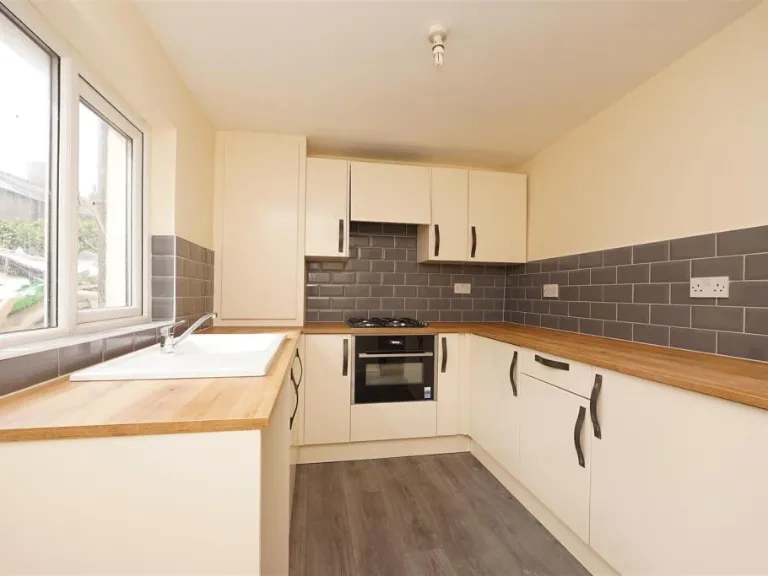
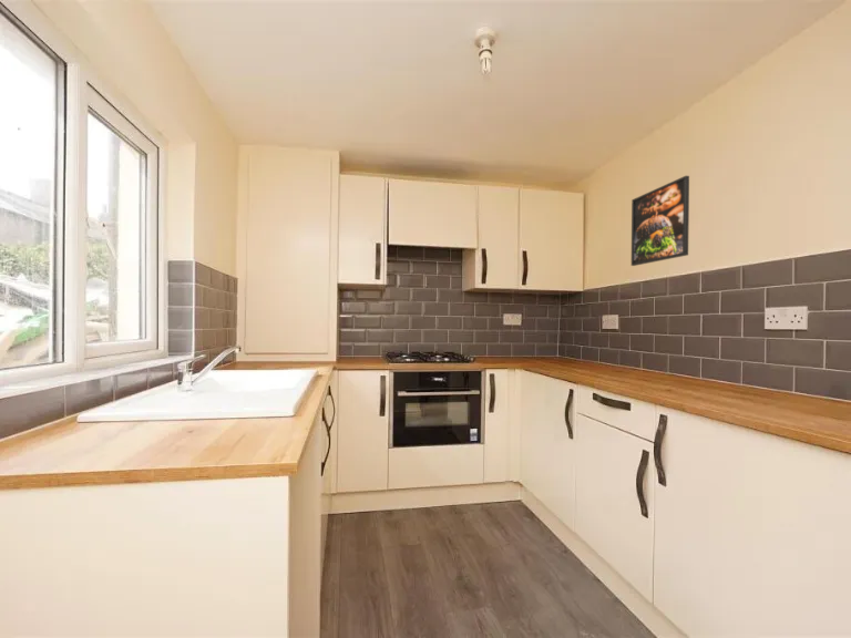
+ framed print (657, 225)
